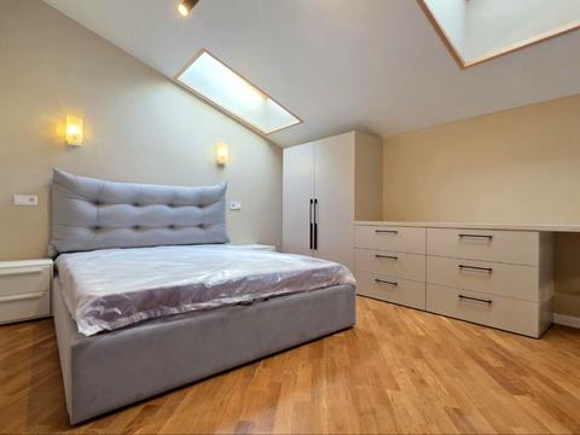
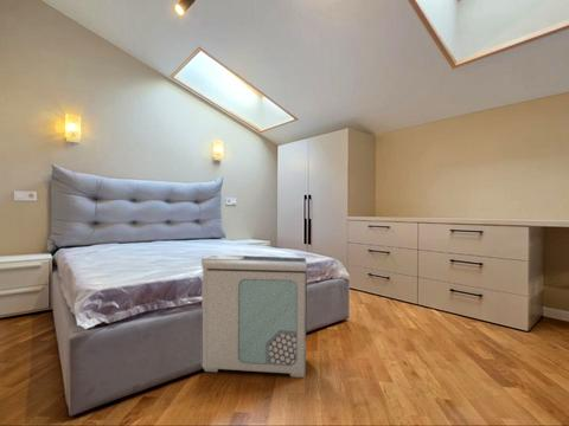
+ air purifier (257, 310)
